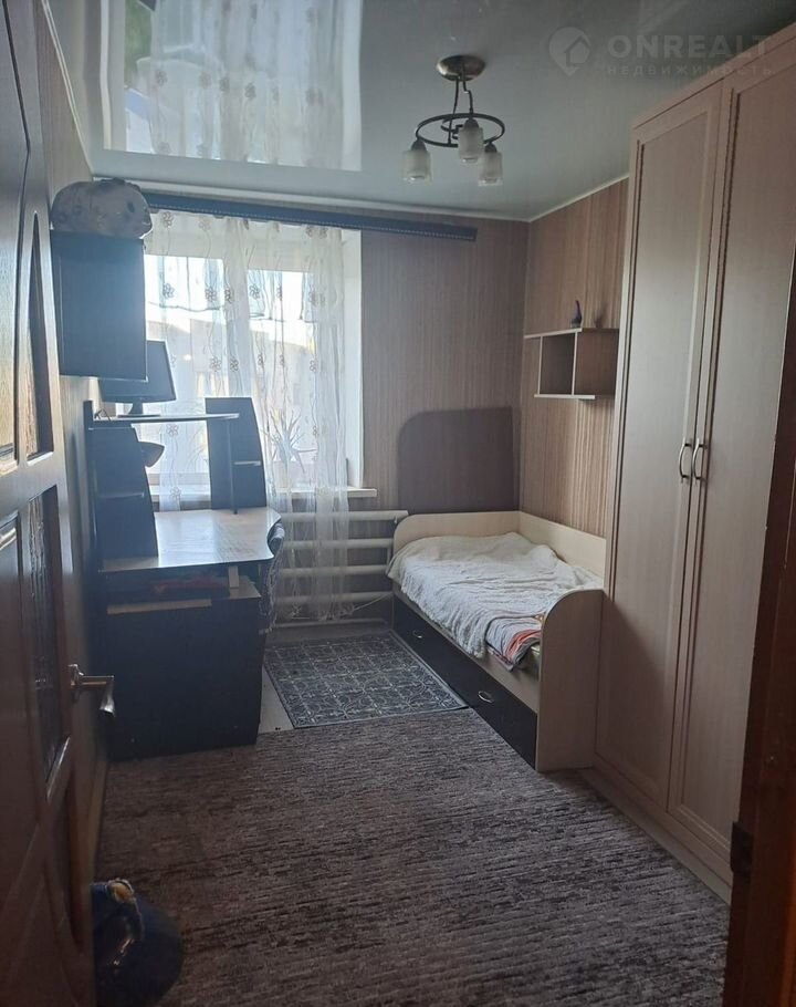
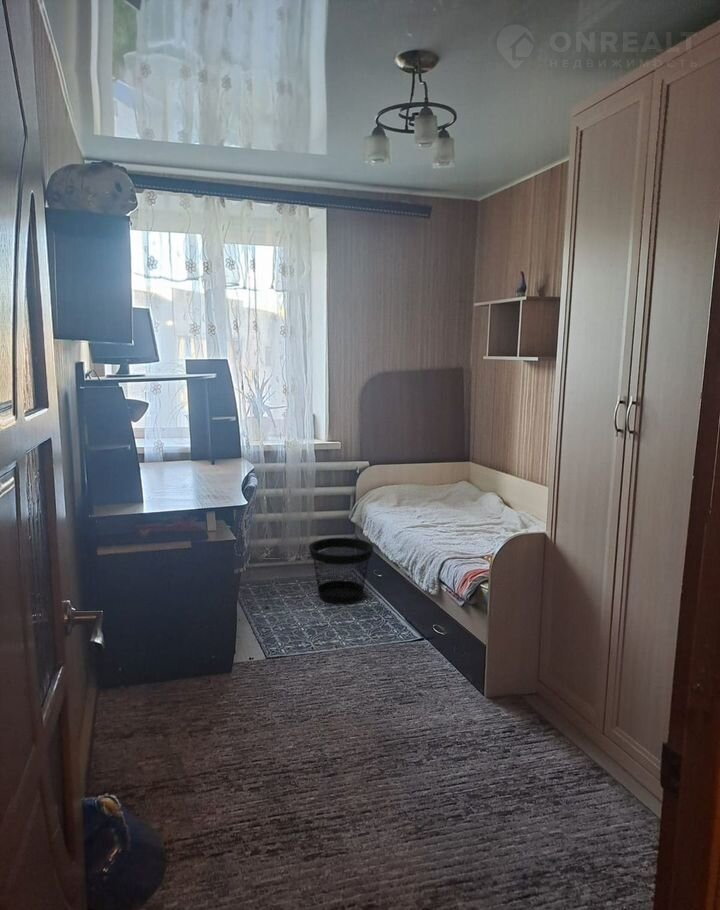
+ wastebasket (340, 572)
